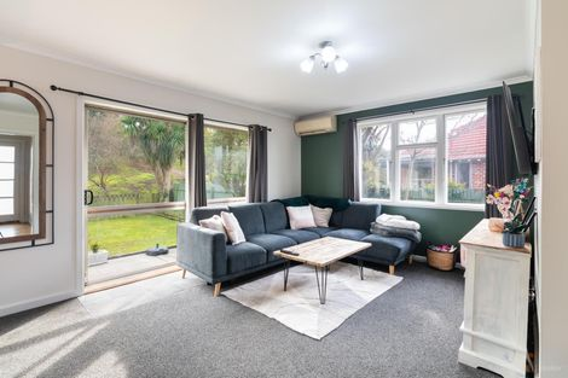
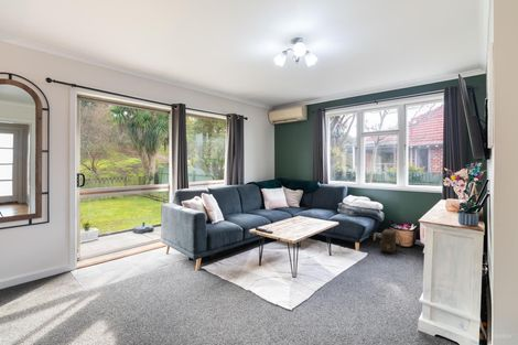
+ backpack (390, 240)
